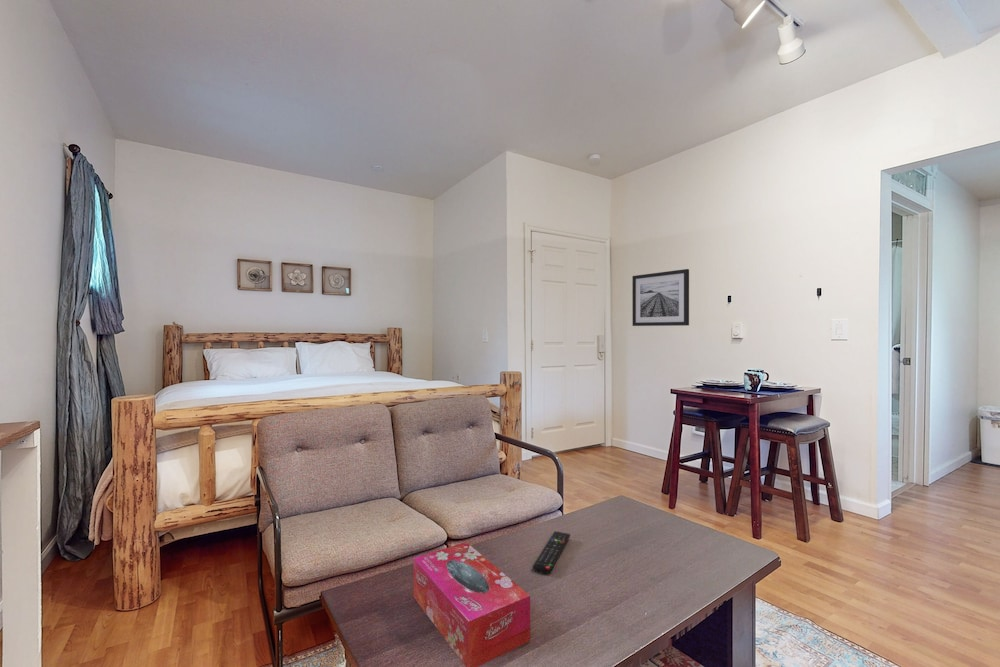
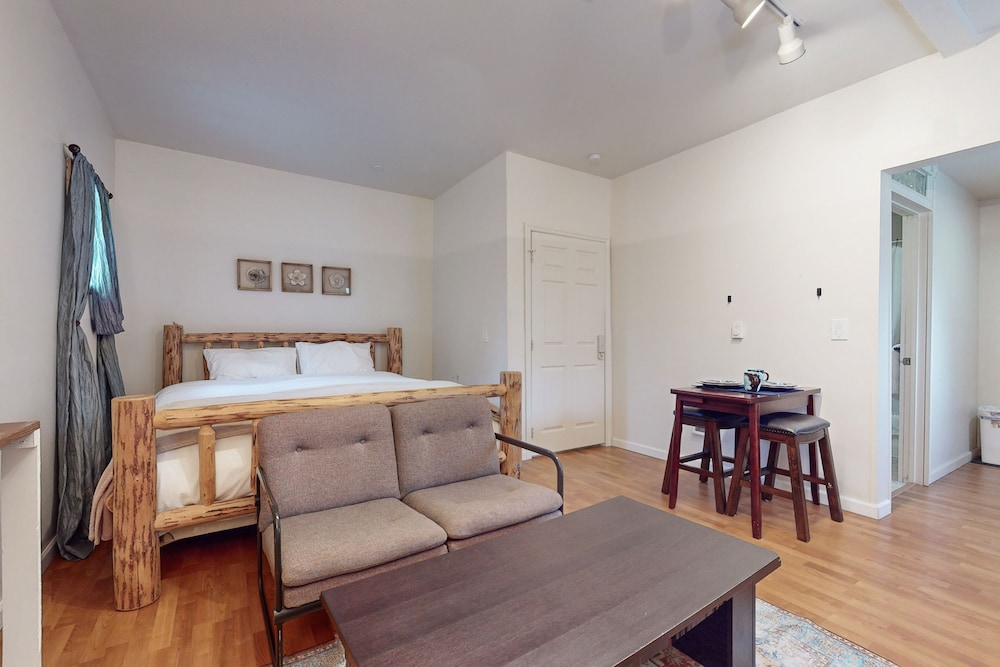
- tissue box (467, 596)
- remote control (552, 551)
- wall art (659, 299)
